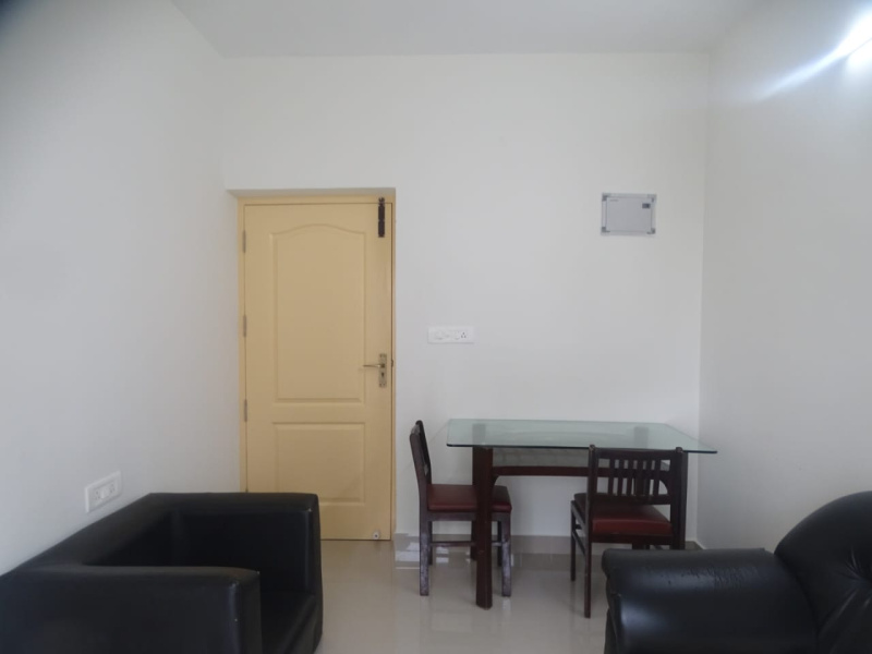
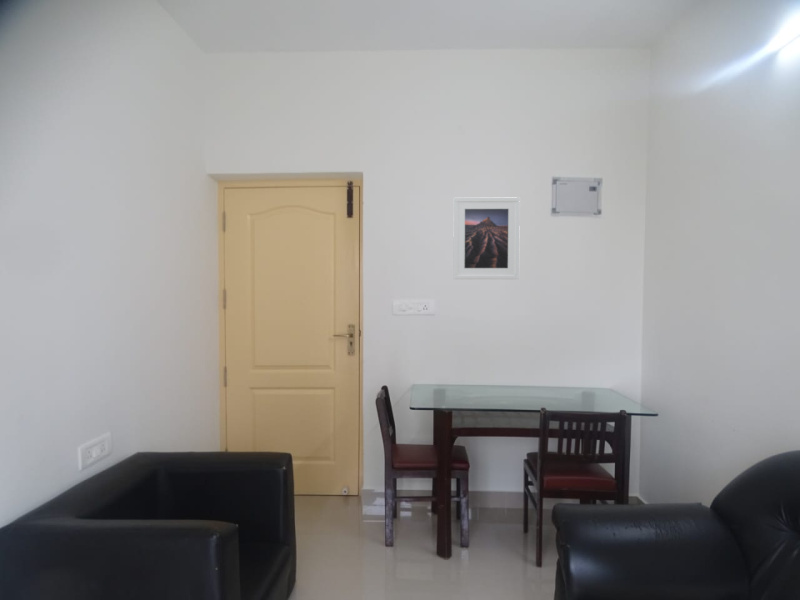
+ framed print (486, 238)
